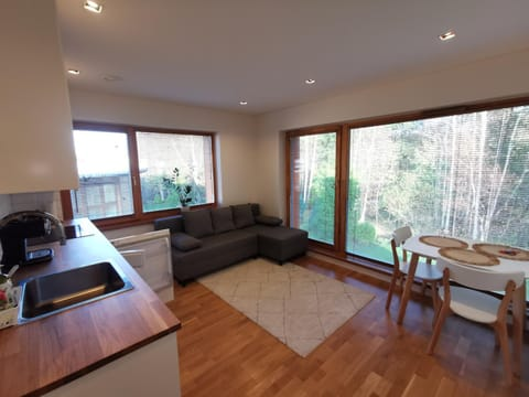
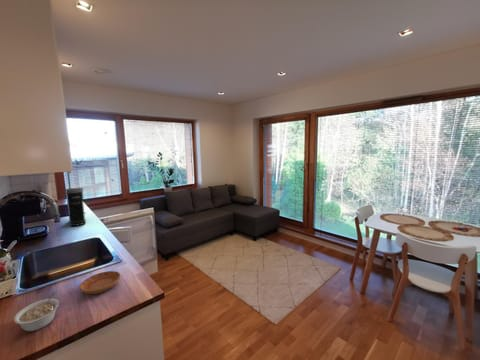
+ legume (38, 314)
+ coffee maker (75, 205)
+ saucer (101, 282)
